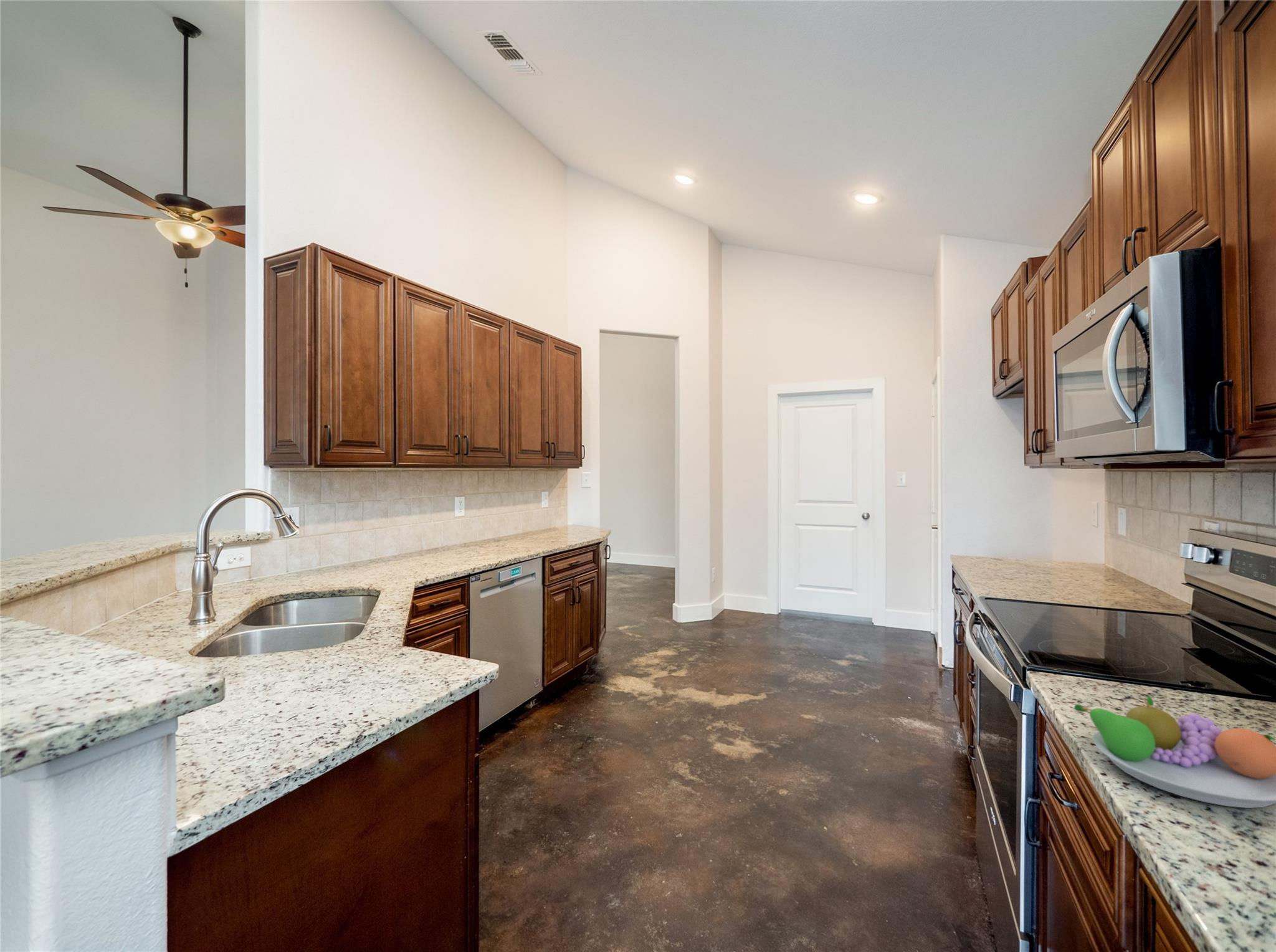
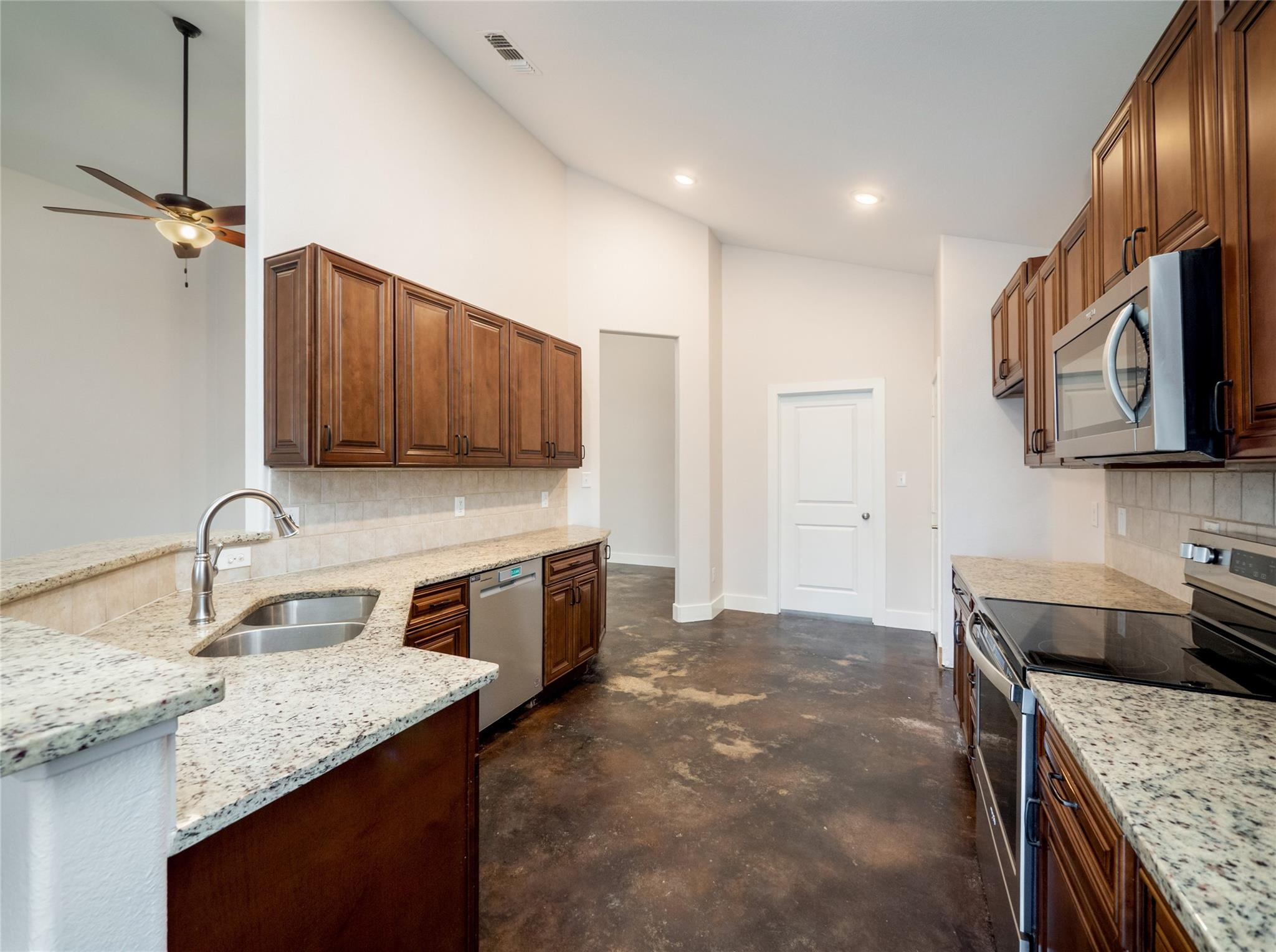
- fruit bowl (1178, 741)
